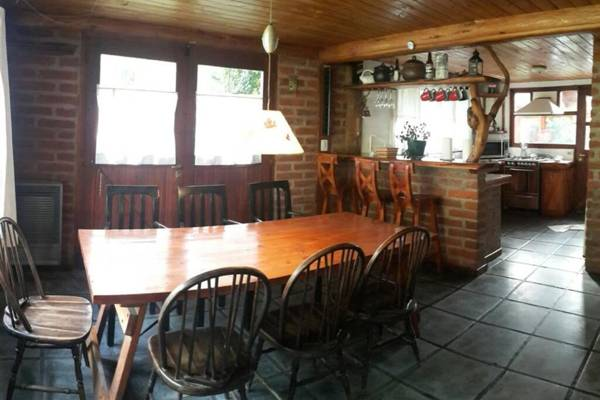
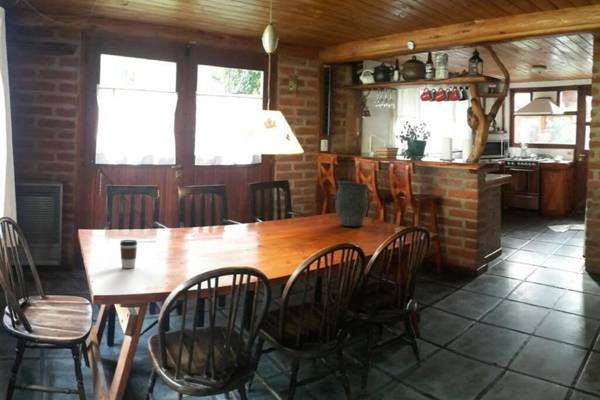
+ vase (351, 203)
+ coffee cup (128, 253)
